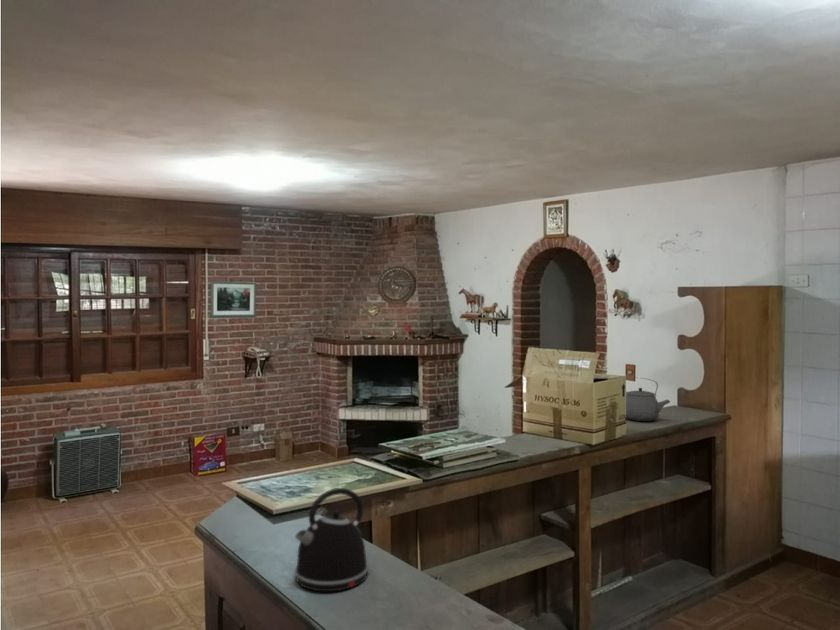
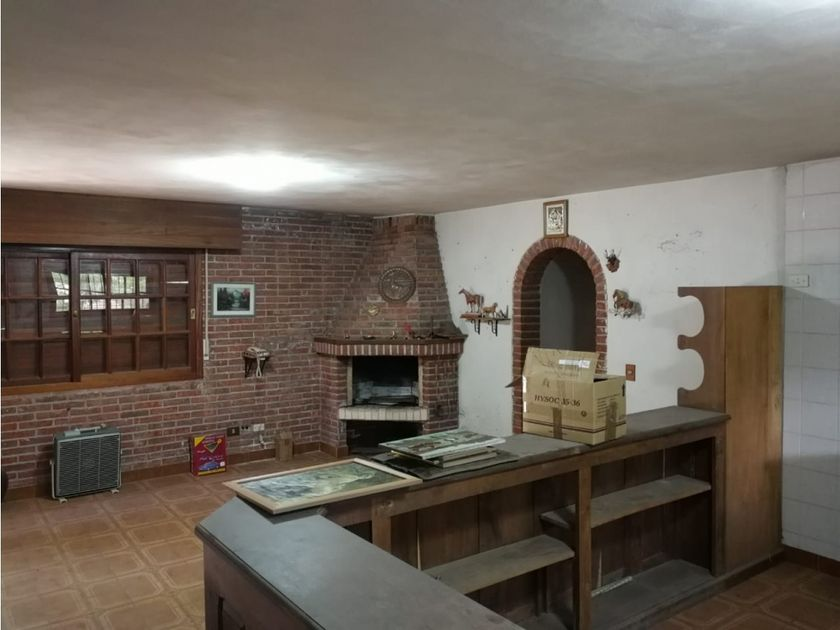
- kettle (332, 532)
- tea kettle (645, 399)
